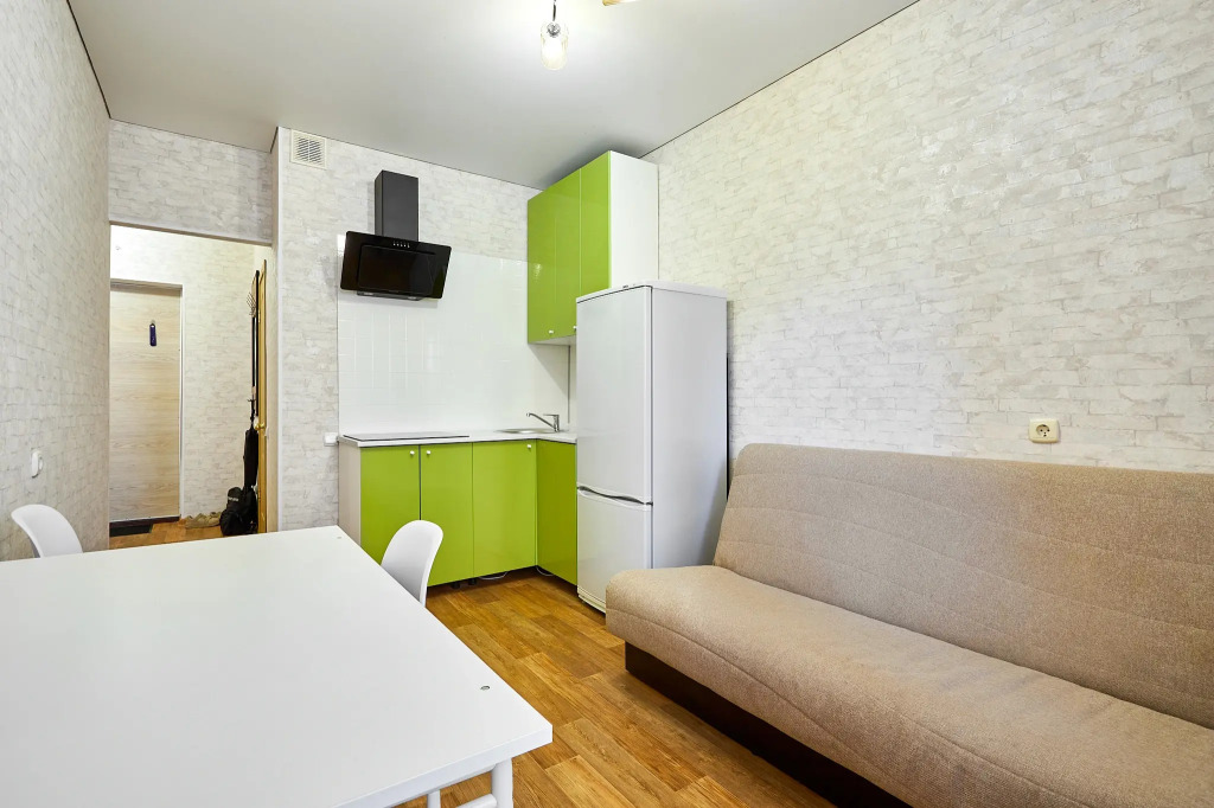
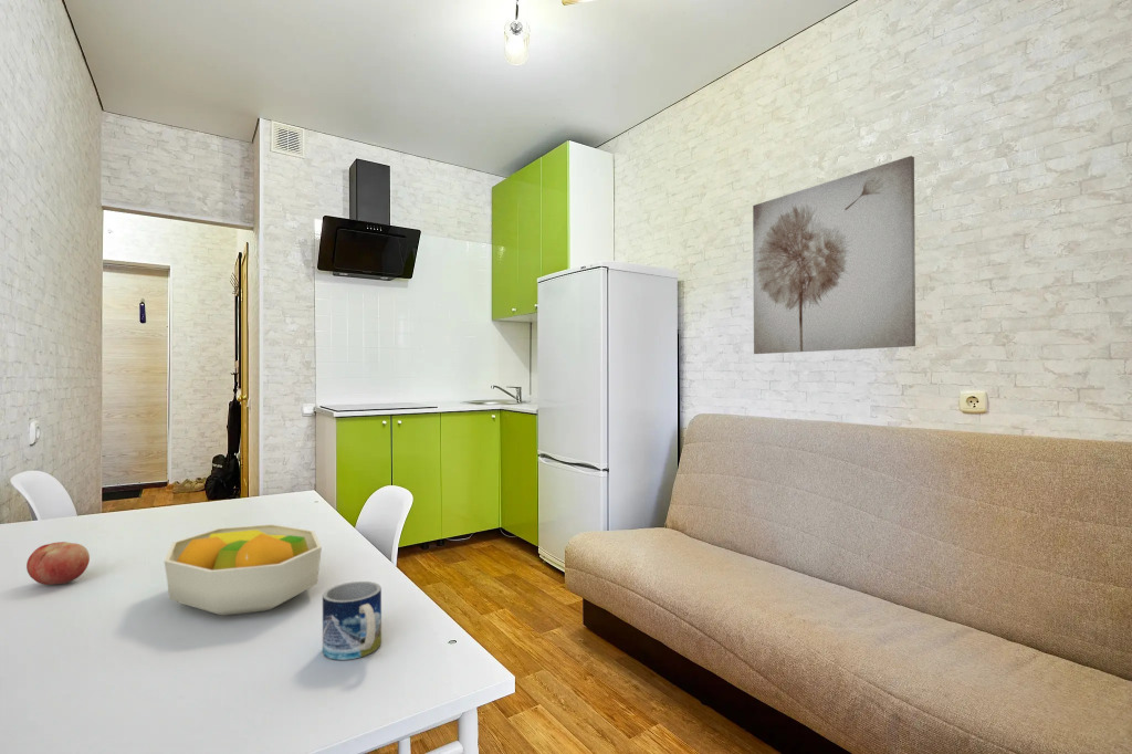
+ wall art (824, 266)
+ fruit (59, 563)
+ mug (356, 622)
+ fruit bowl (245, 557)
